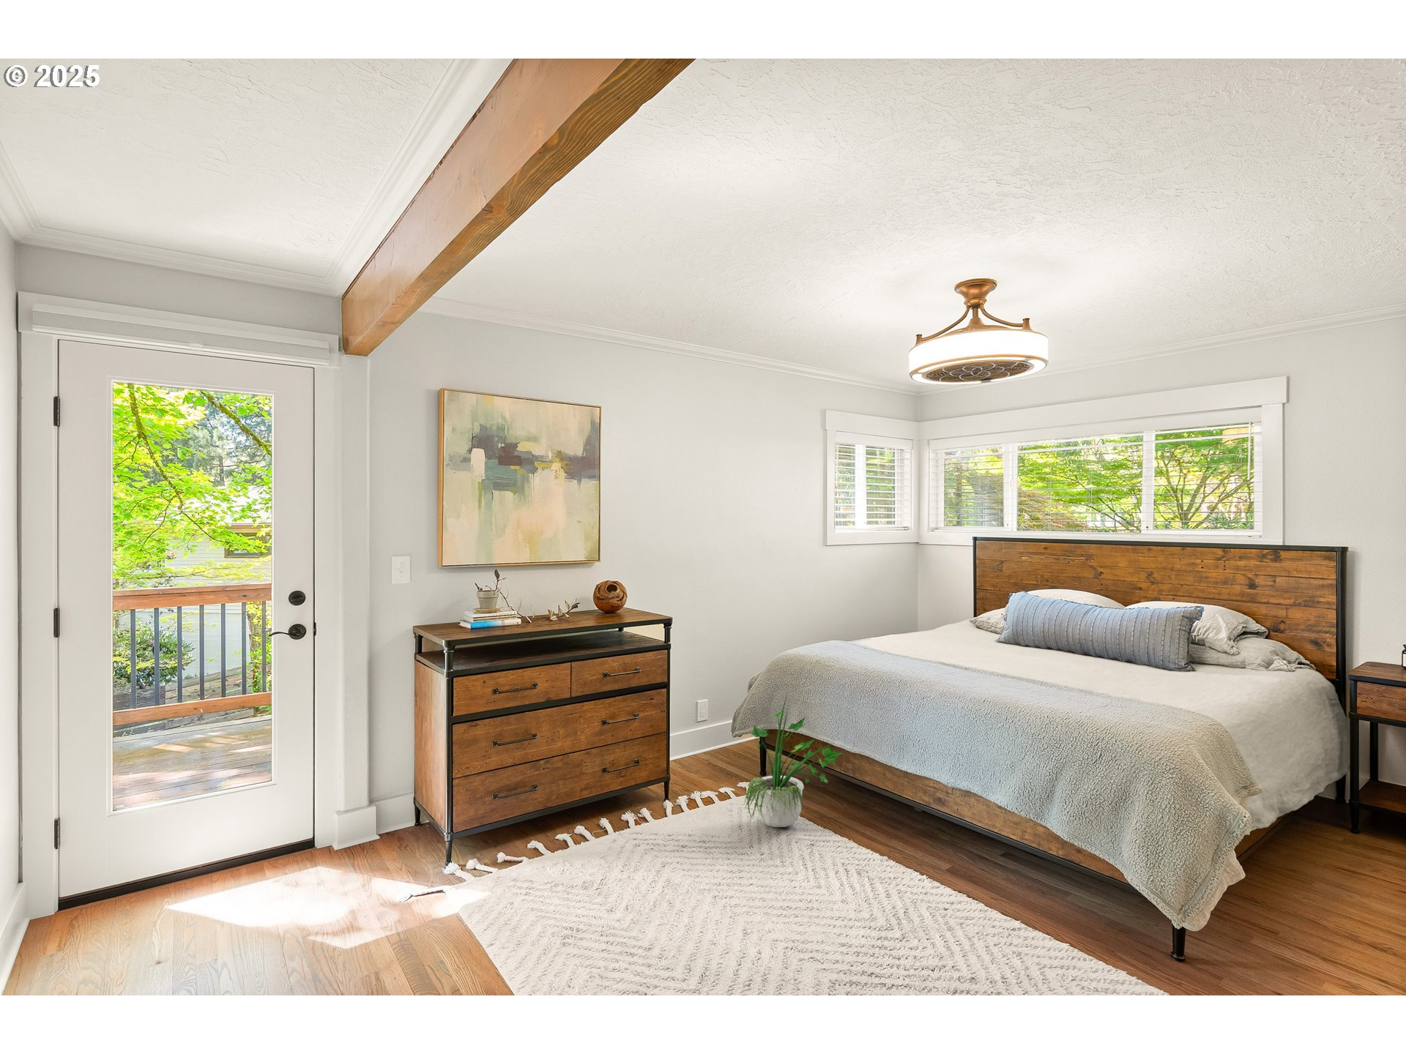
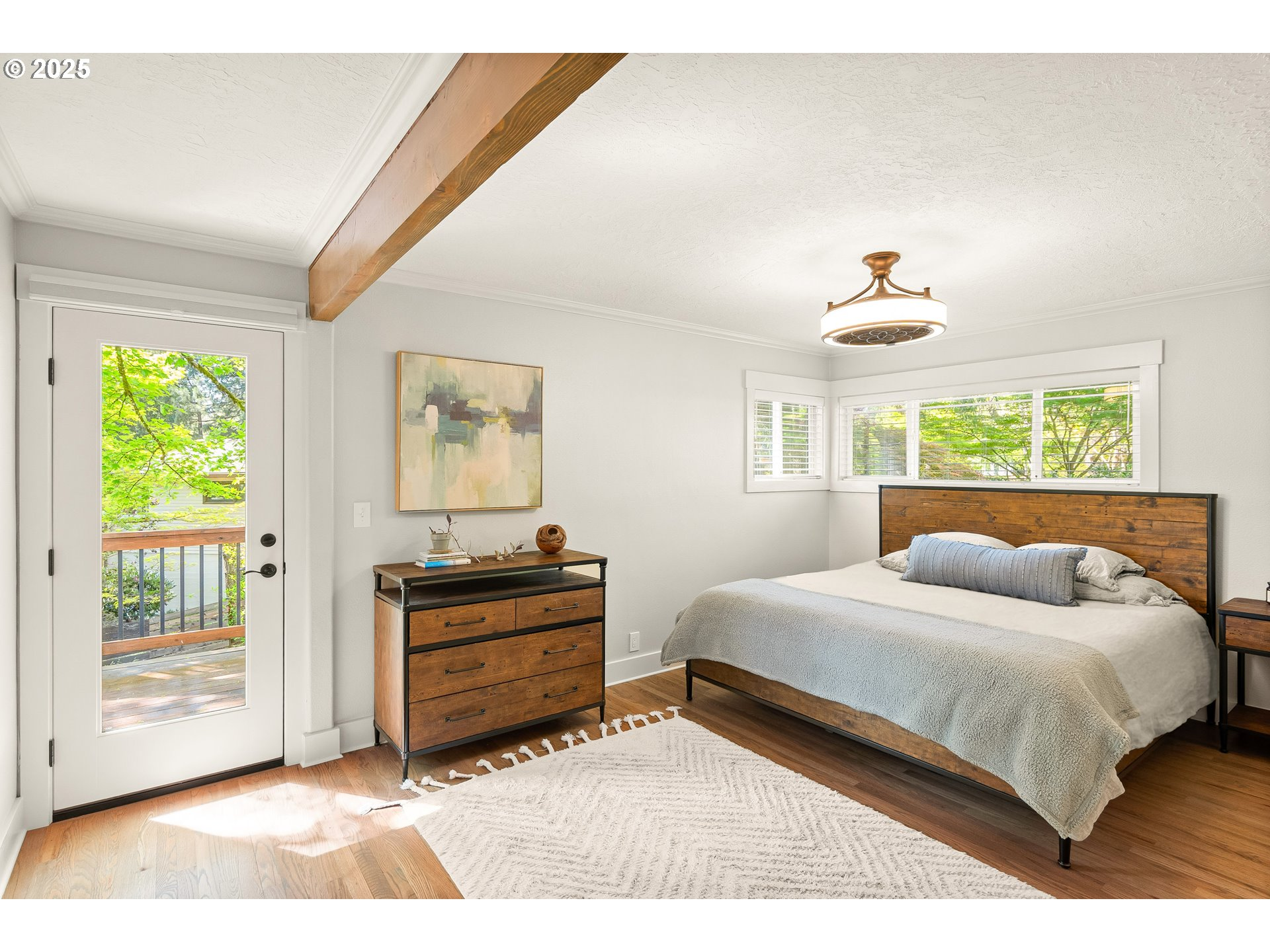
- potted plant (793, 763)
